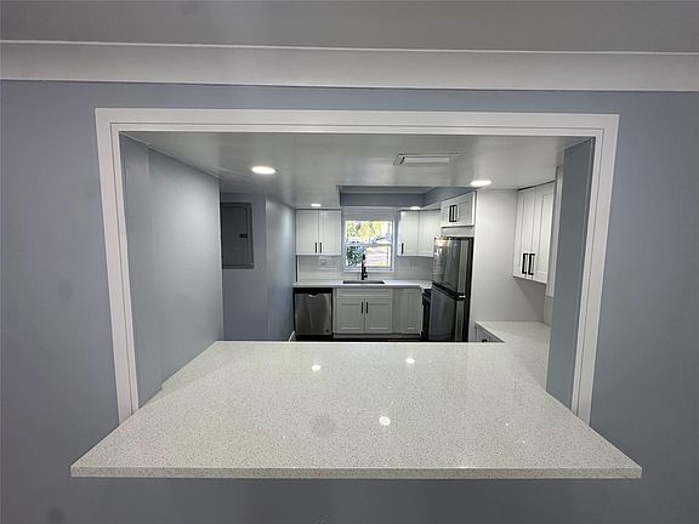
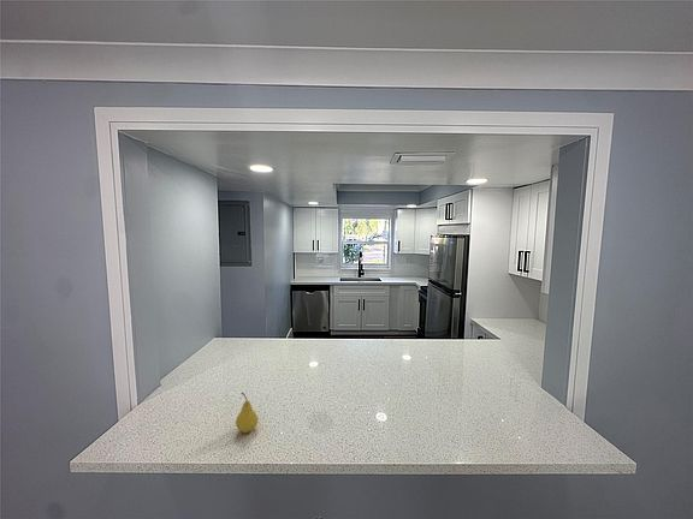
+ fruit (247, 412)
